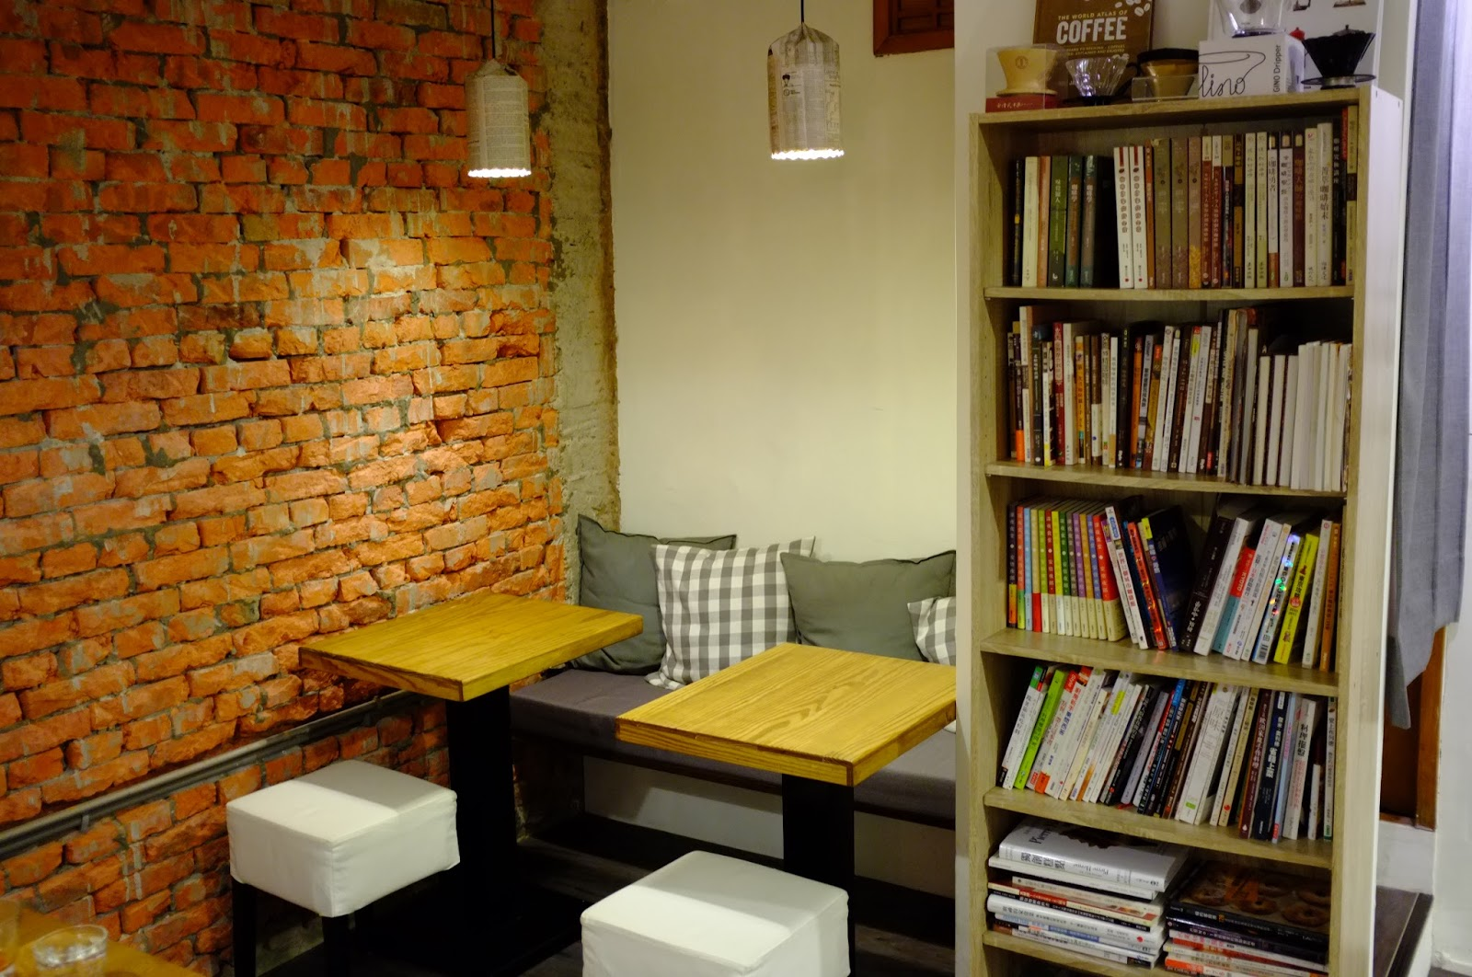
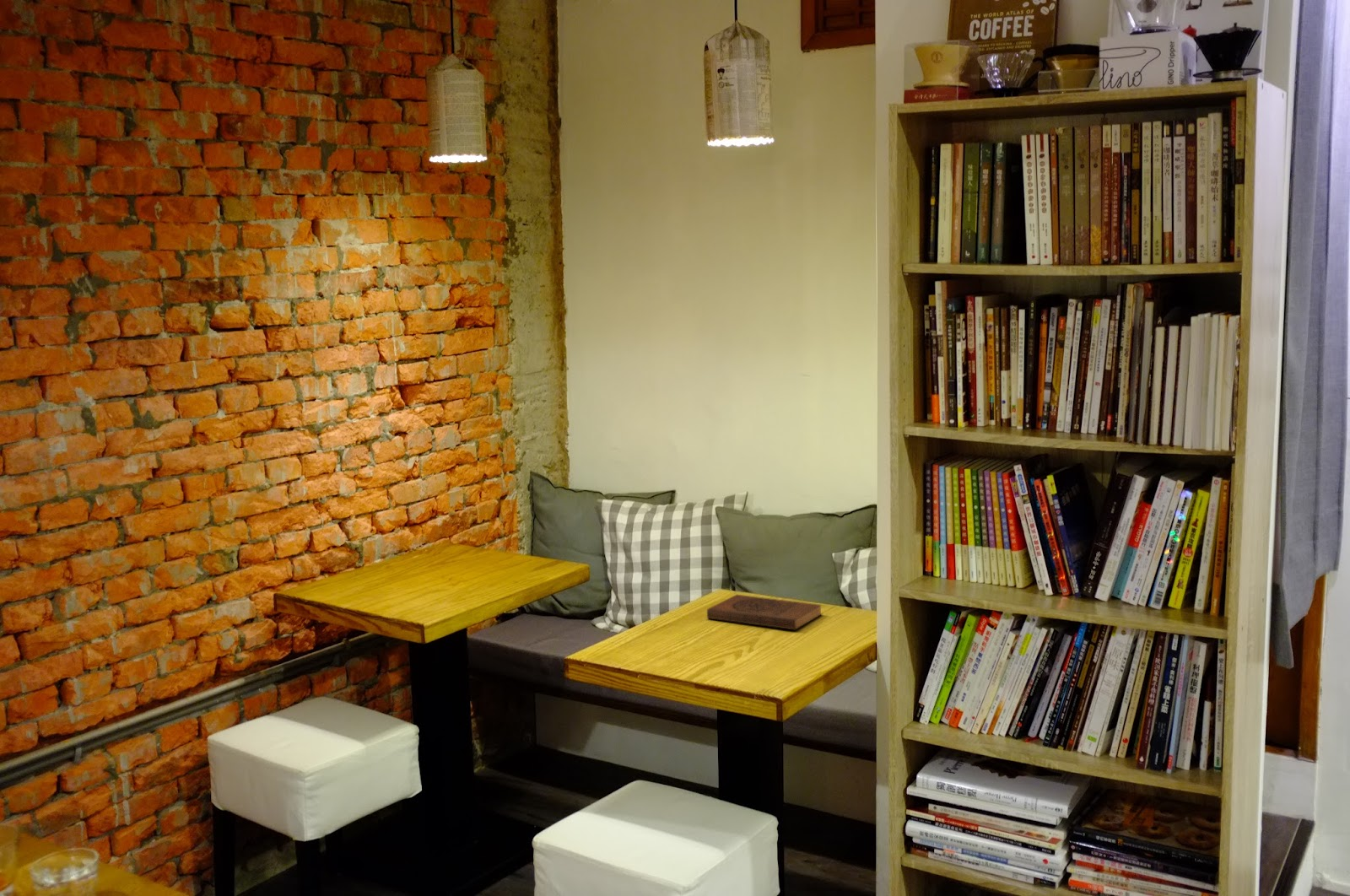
+ book (764, 611)
